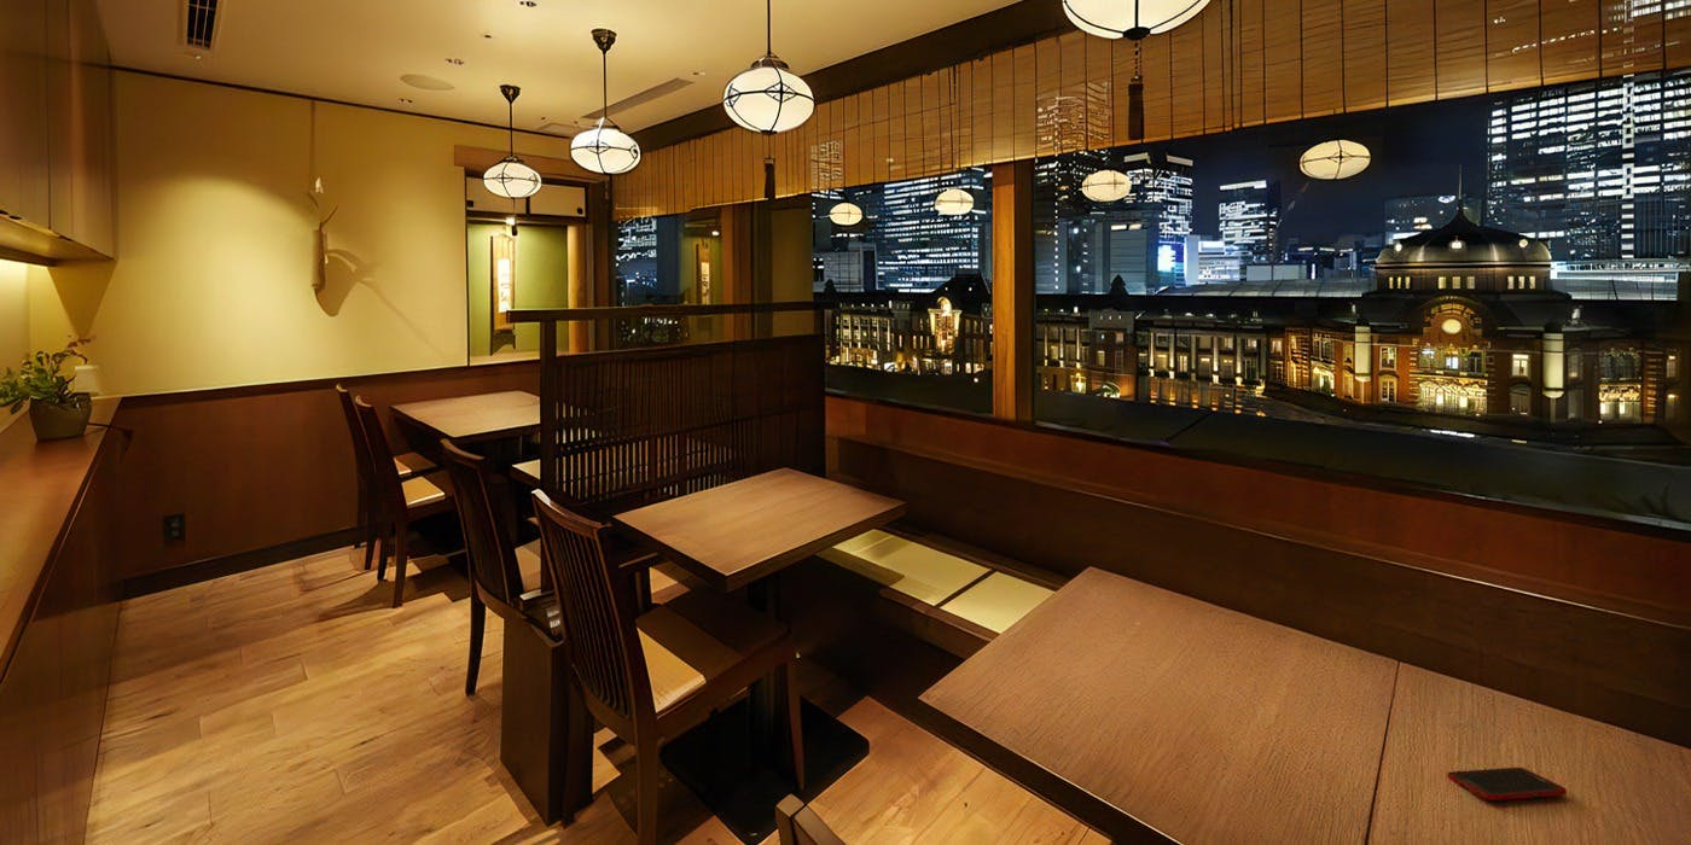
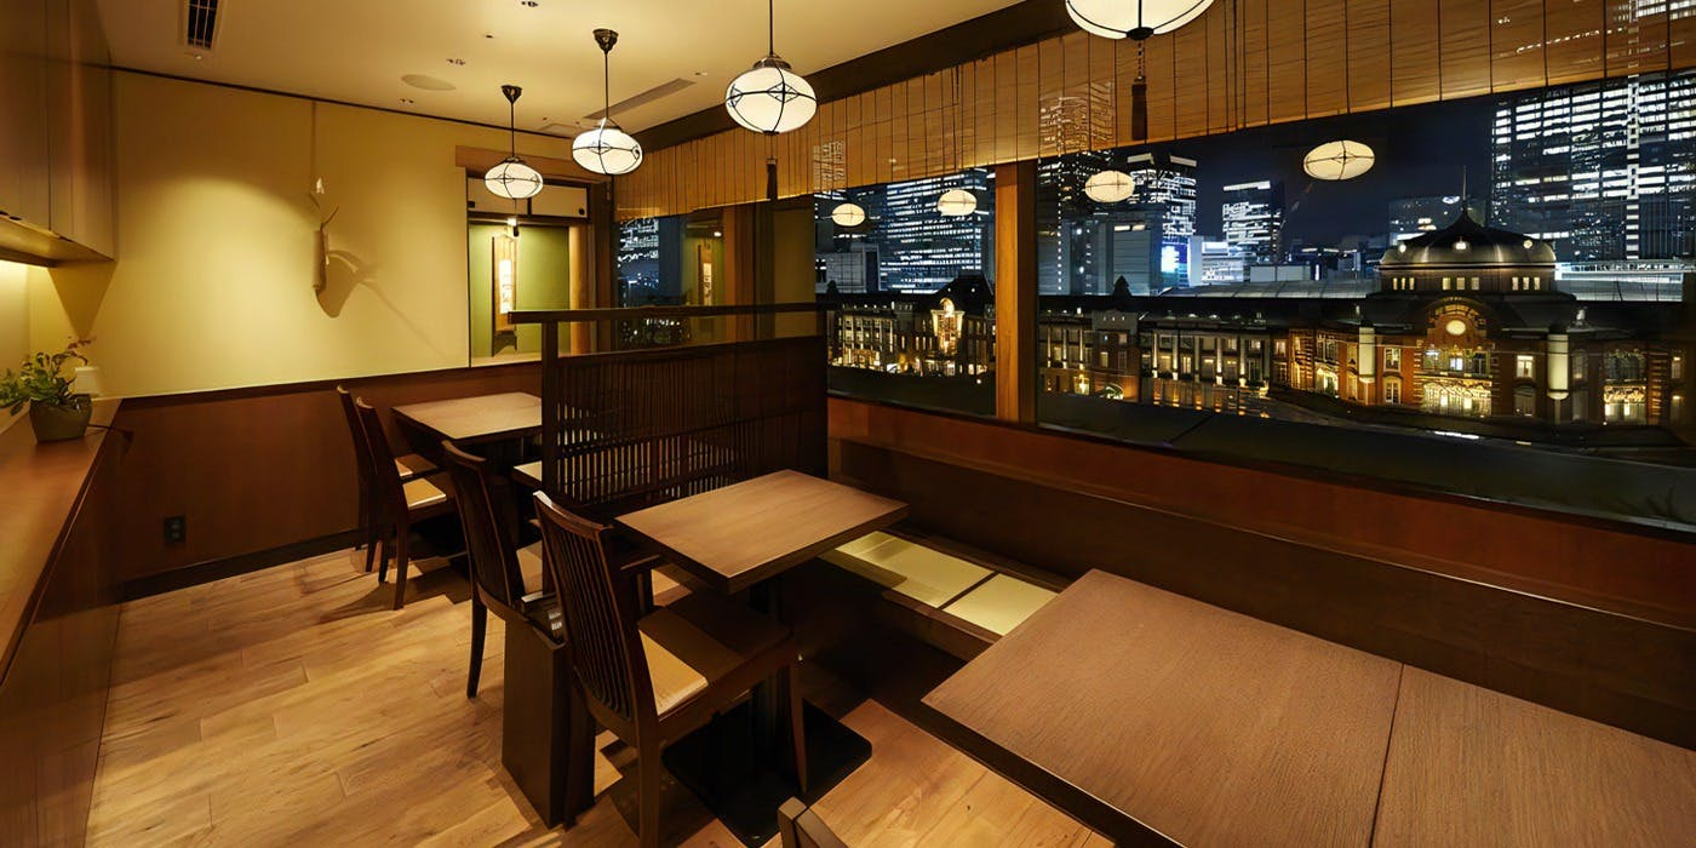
- cell phone (1505, 783)
